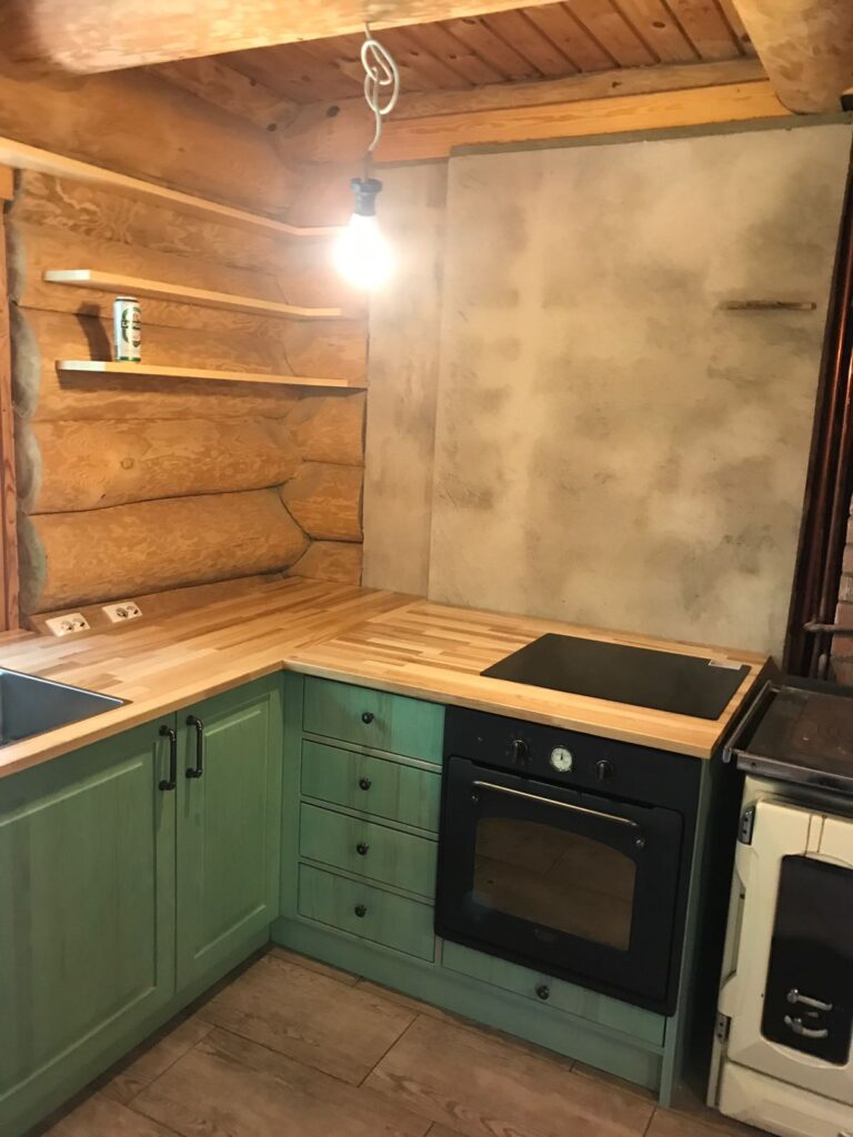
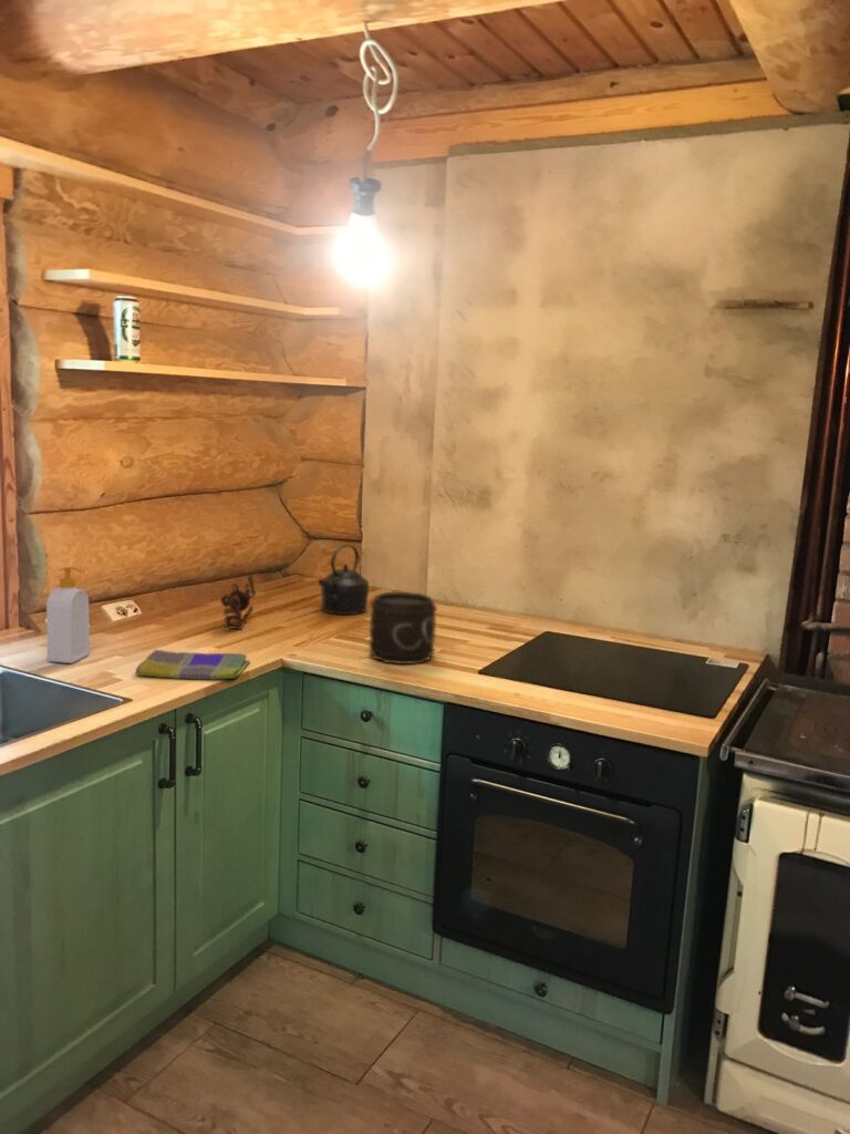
+ dish towel (193, 663)
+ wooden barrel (403, 627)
+ kettle (339, 579)
+ soap bottle (69, 612)
+ teapot (238, 601)
